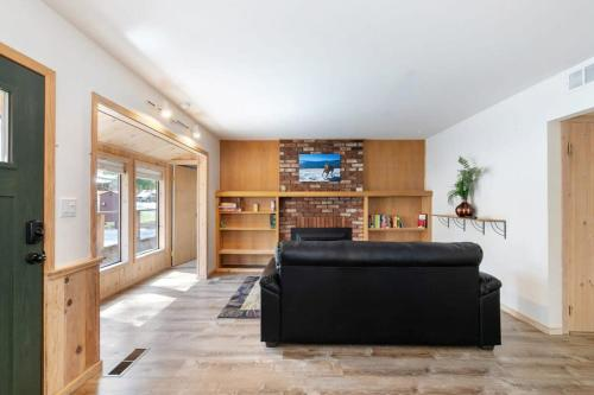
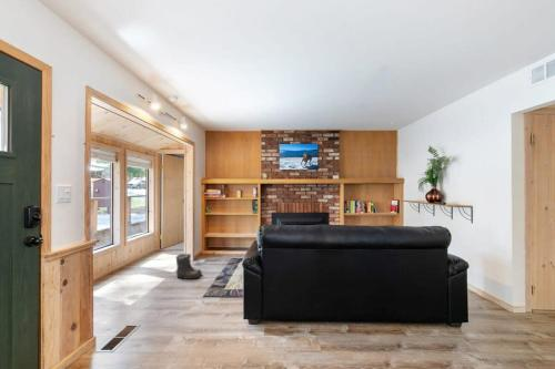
+ boots (189, 265)
